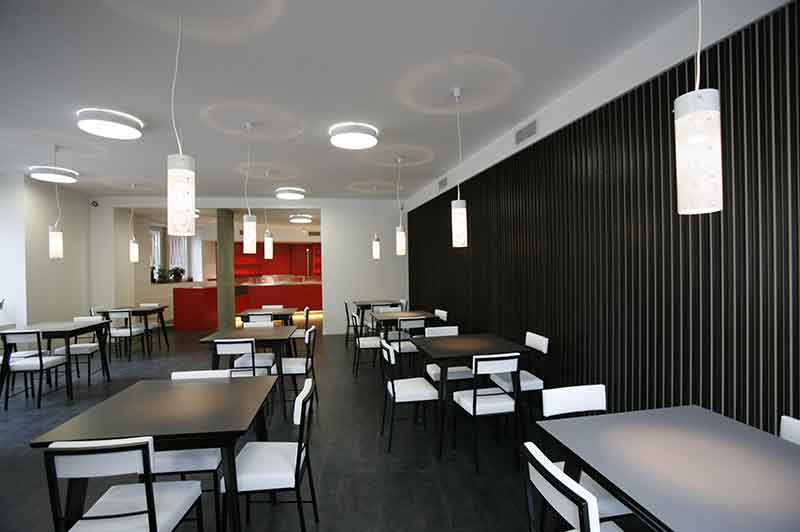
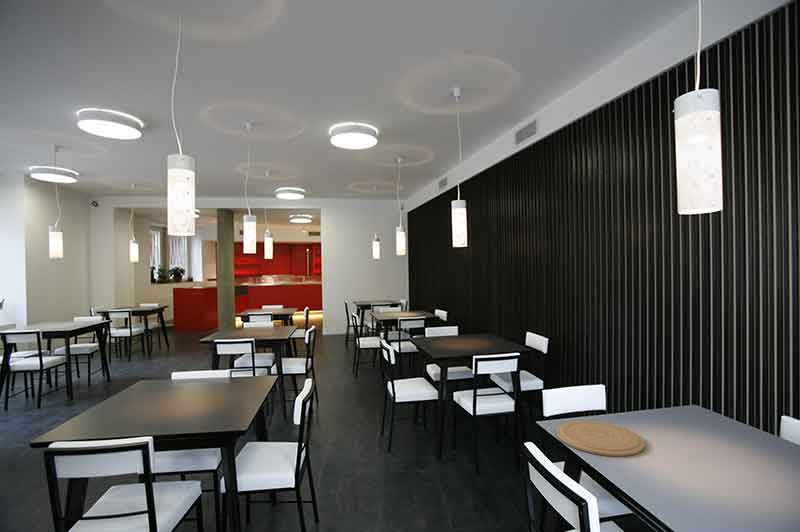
+ plate (598, 435)
